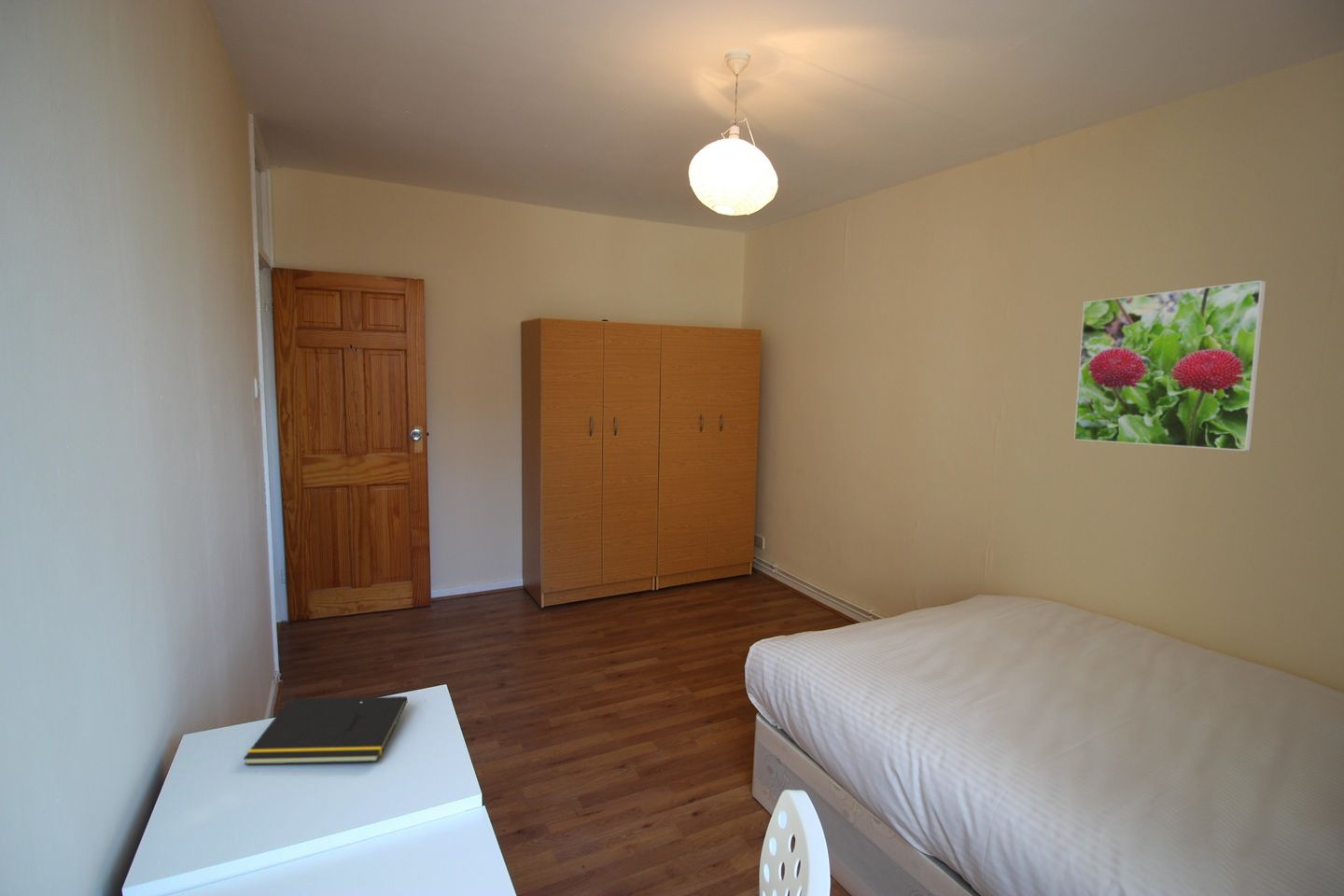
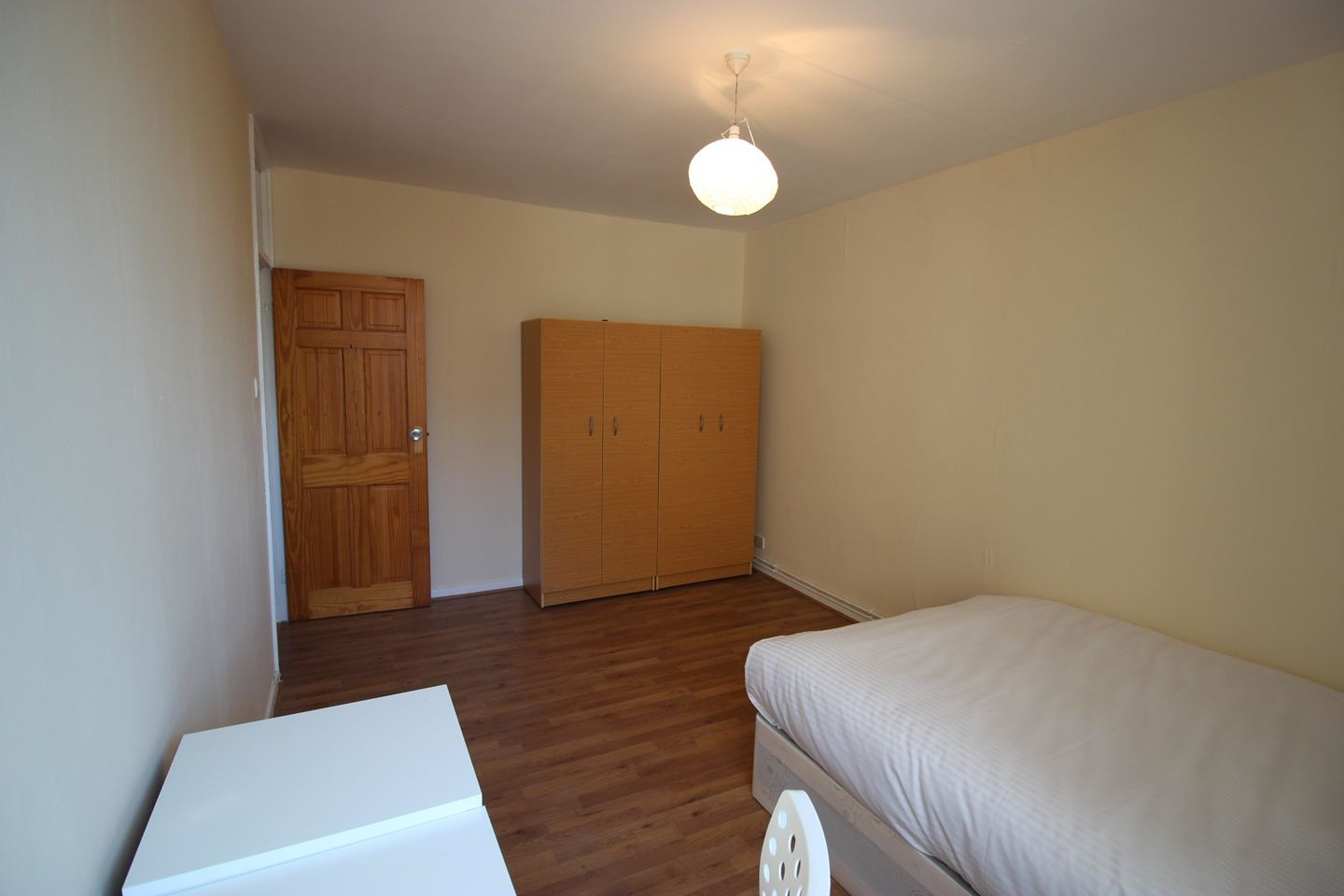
- notepad (331, 728)
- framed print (1158, 369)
